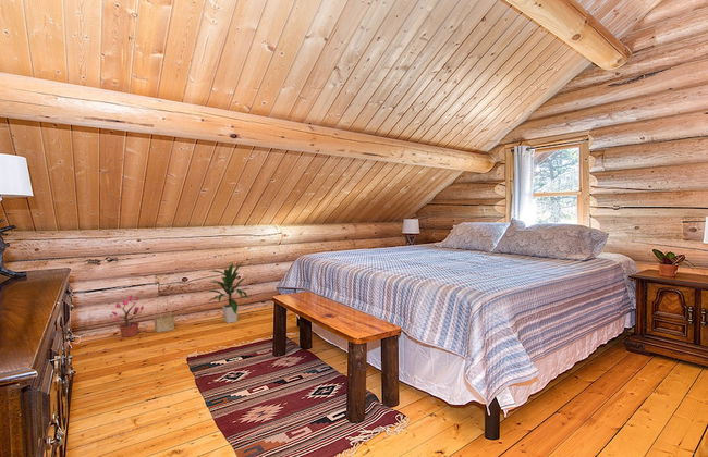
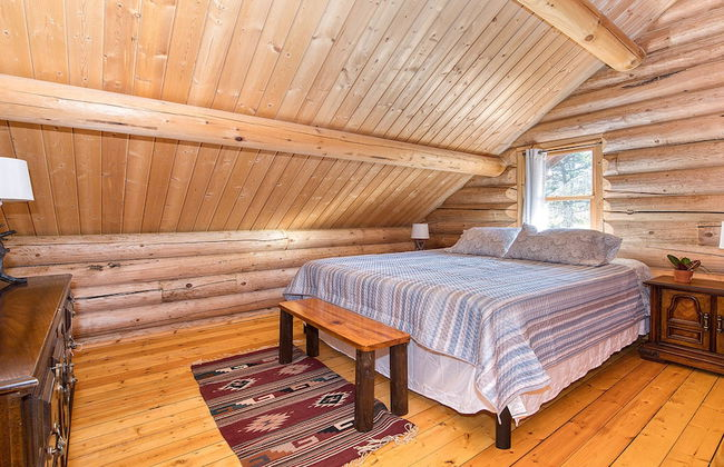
- basket (163, 316)
- indoor plant (229, 292)
- potted plant (126, 316)
